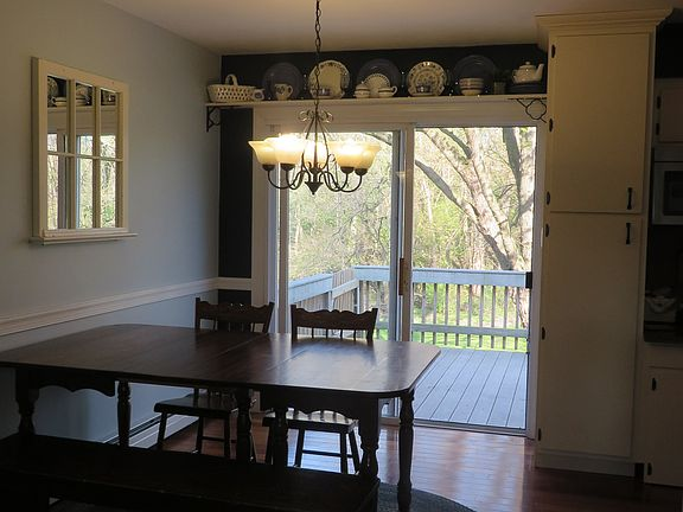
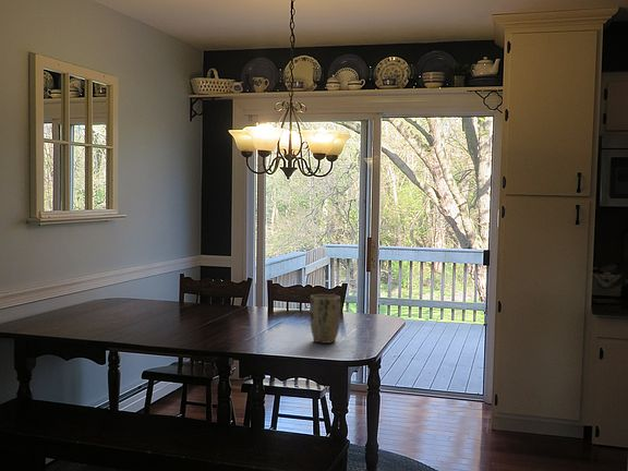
+ plant pot (324, 318)
